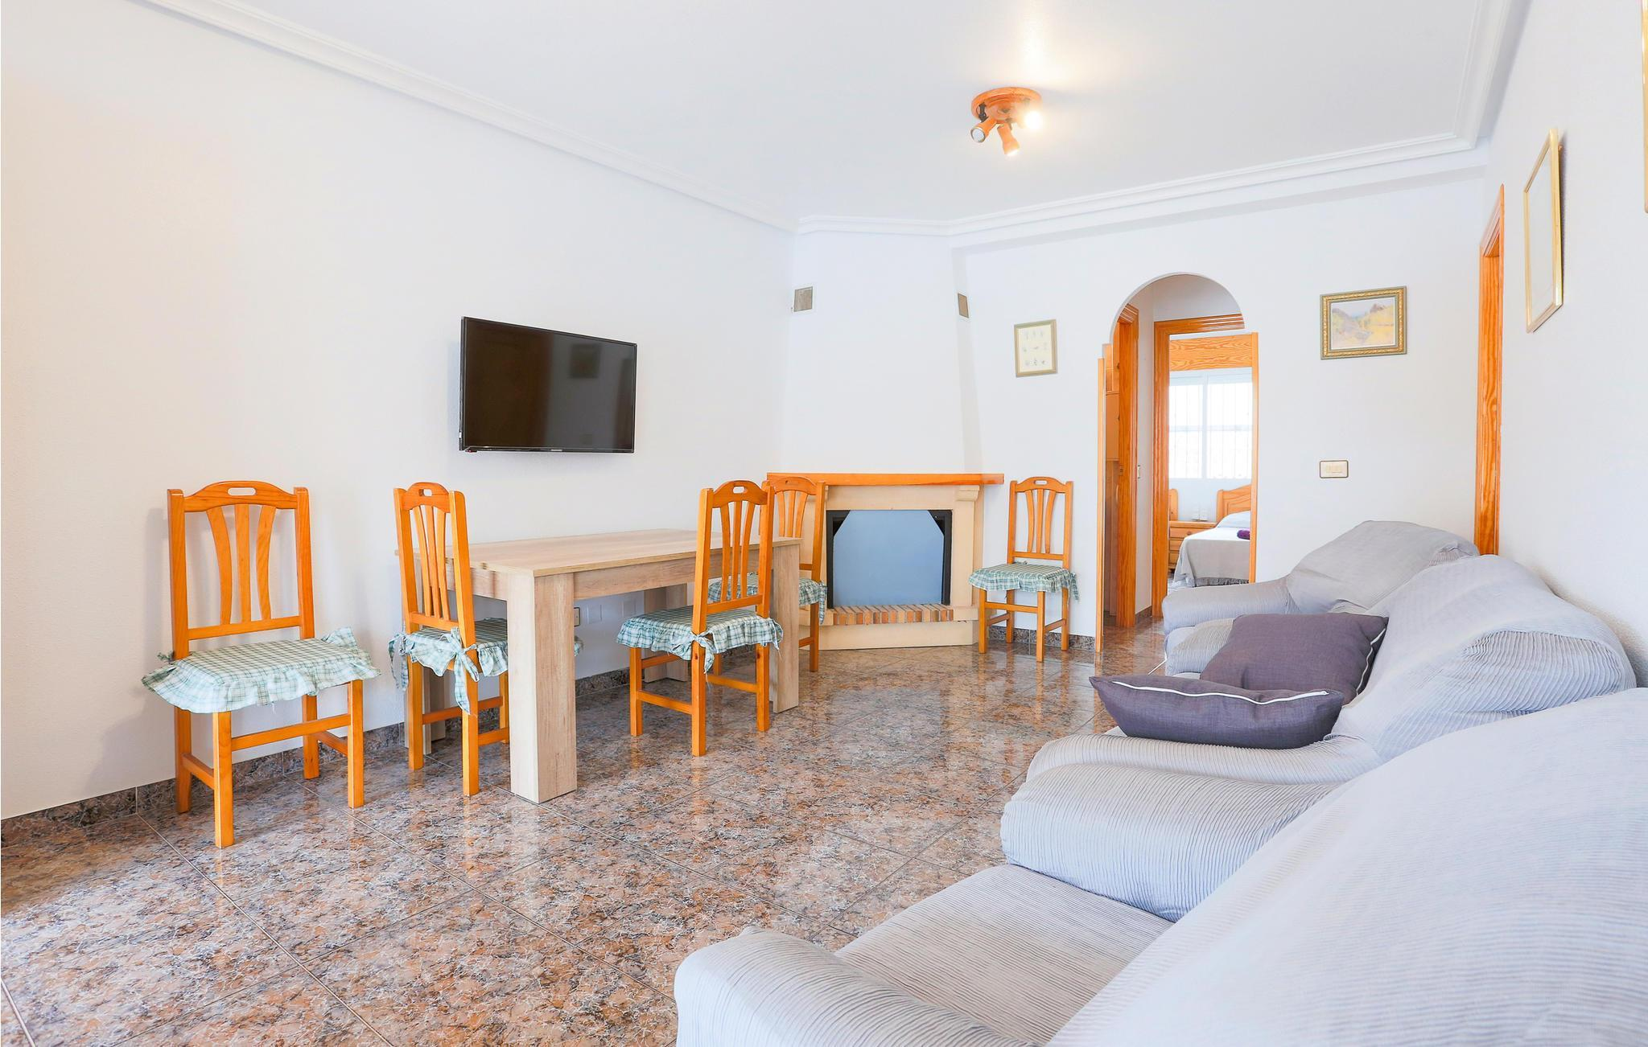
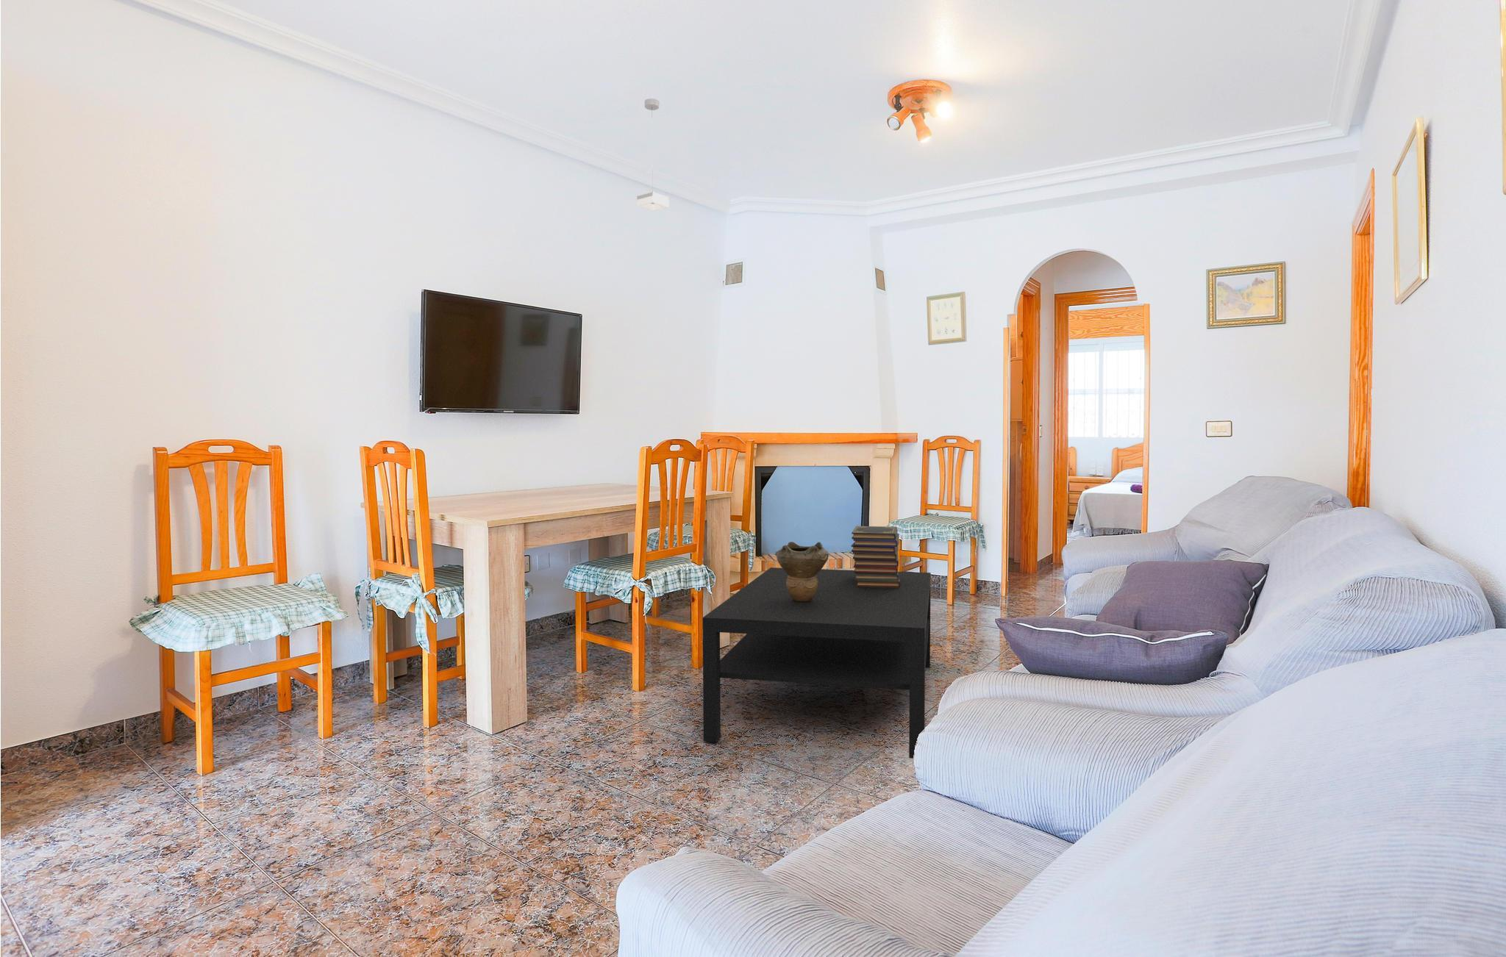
+ book stack (876, 555)
+ decorative bowl (802, 571)
+ pendant lamp (652, 164)
+ coffee table (832, 644)
